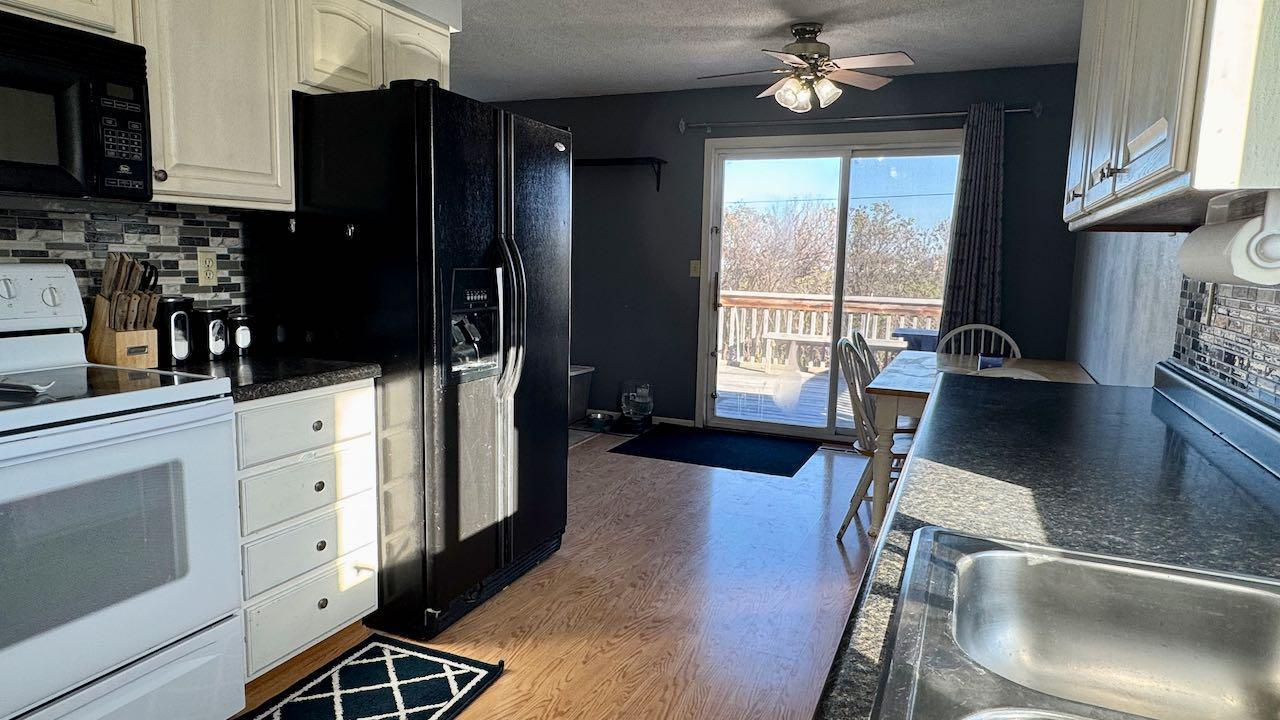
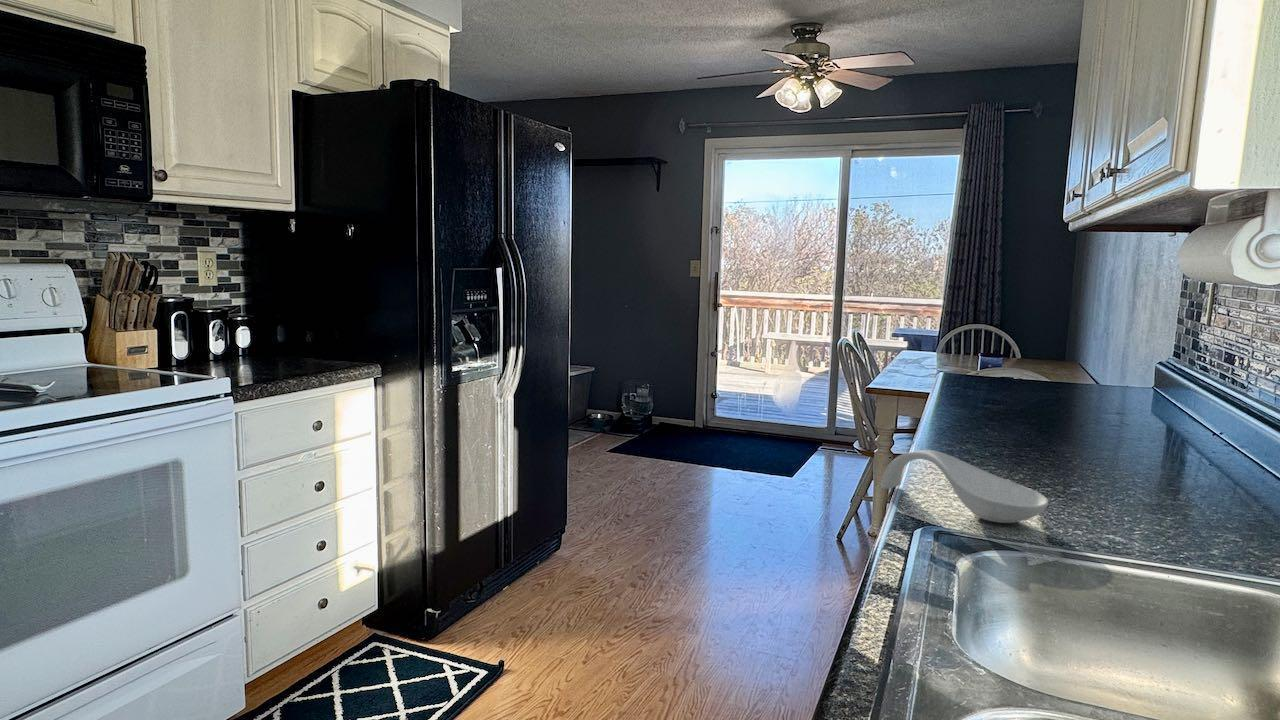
+ spoon rest (960, 483)
